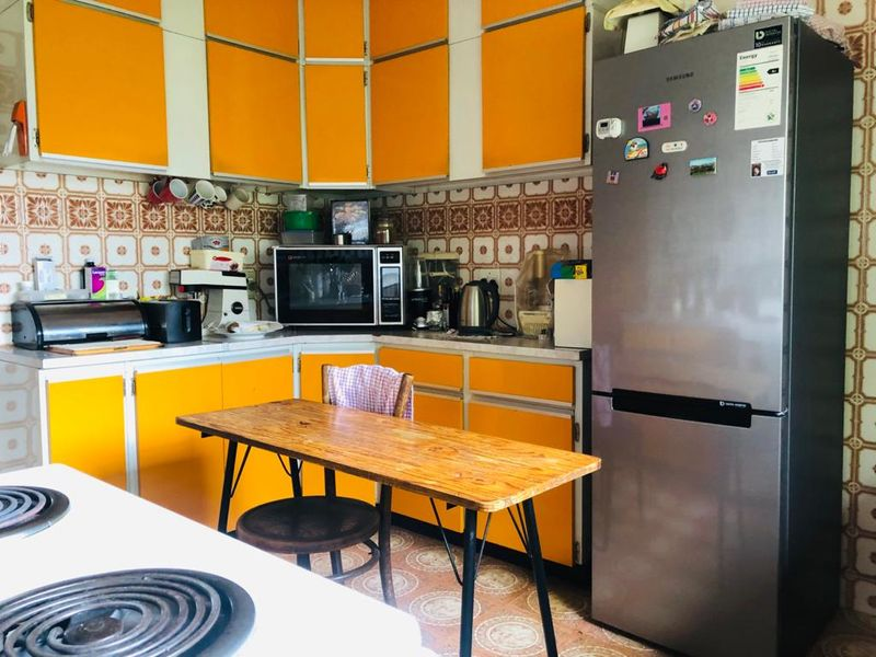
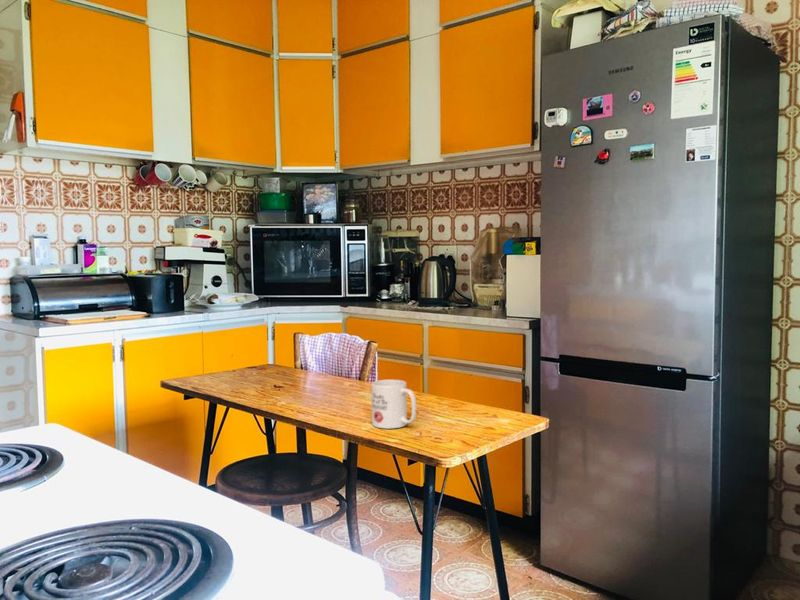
+ mug (395, 404)
